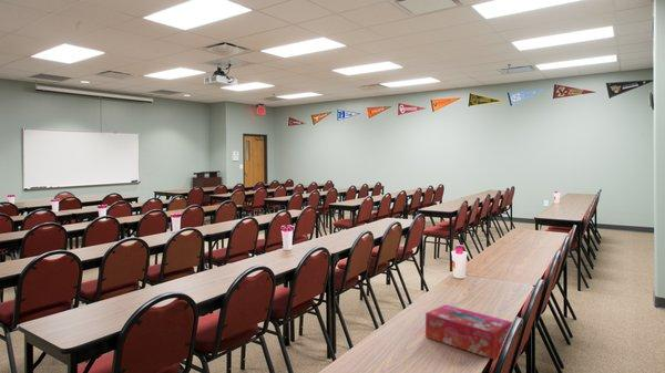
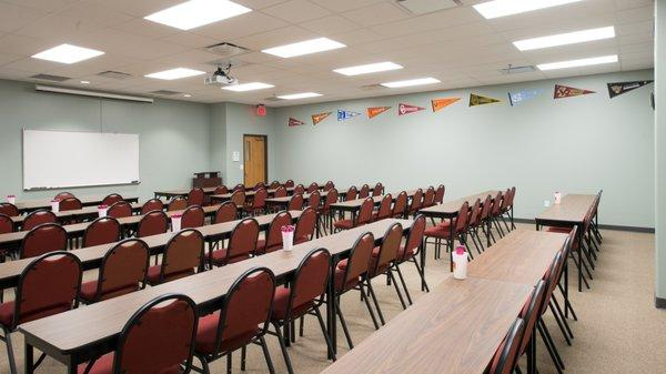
- tissue box (467, 329)
